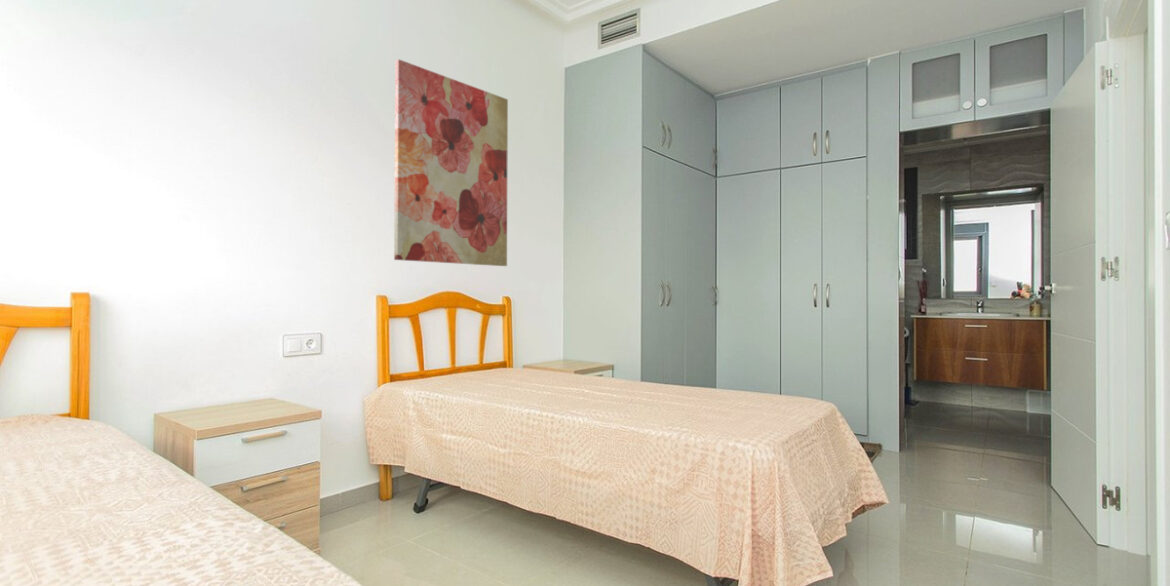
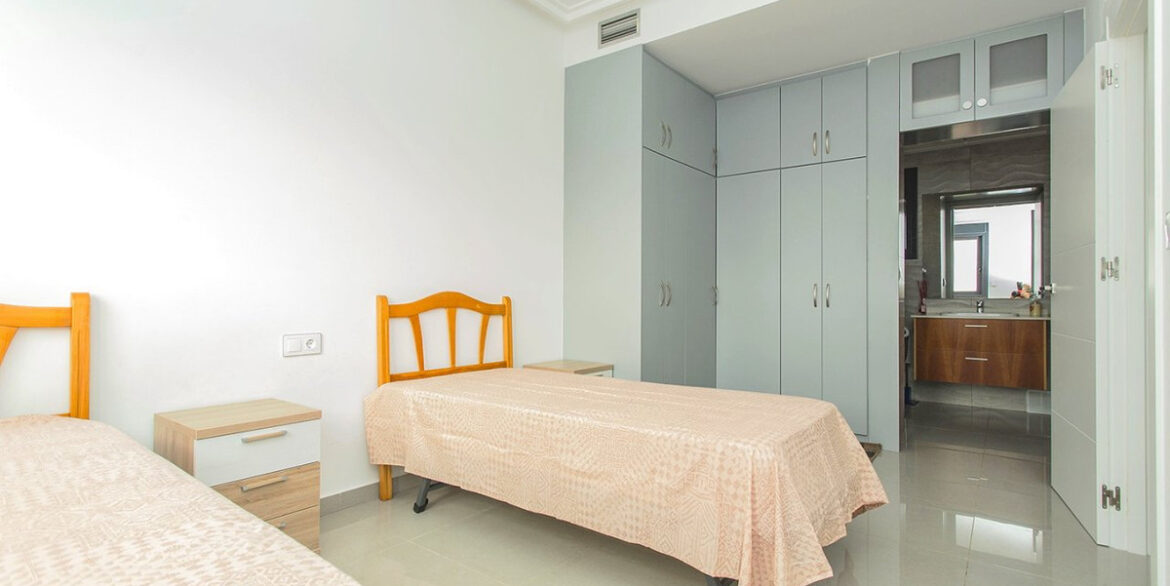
- wall art (456, 172)
